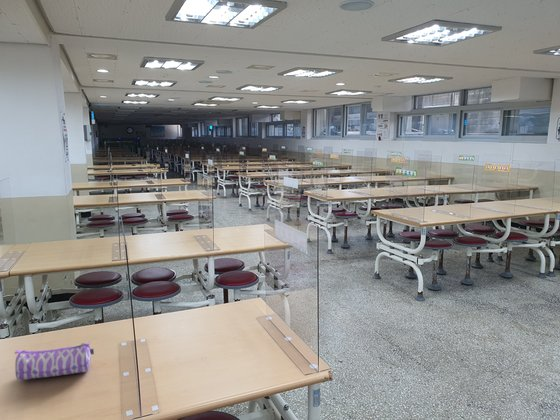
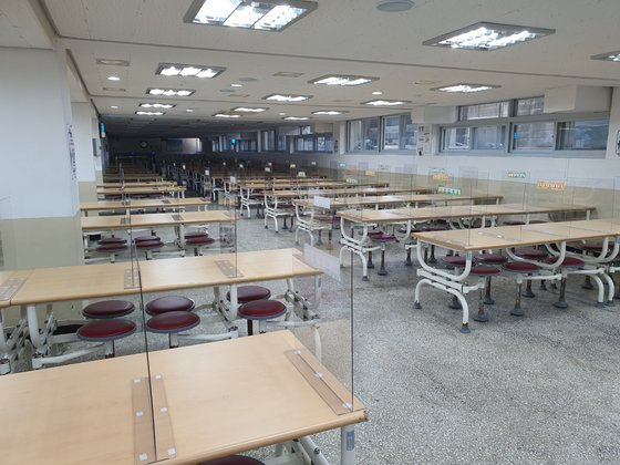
- pencil case (55, 360)
